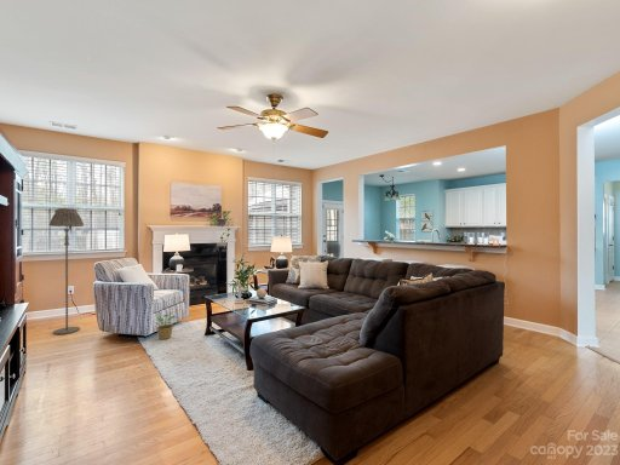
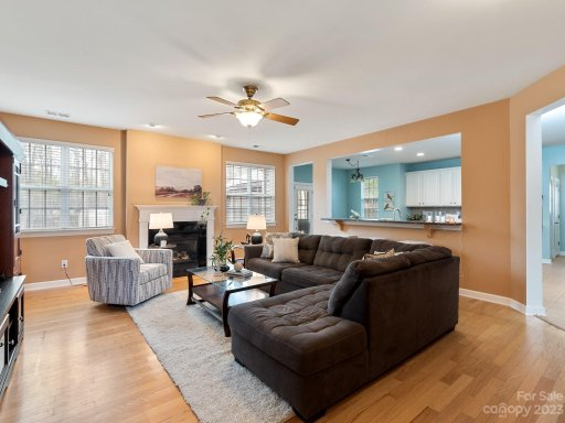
- floor lamp (67, 269)
- potted plant (163, 325)
